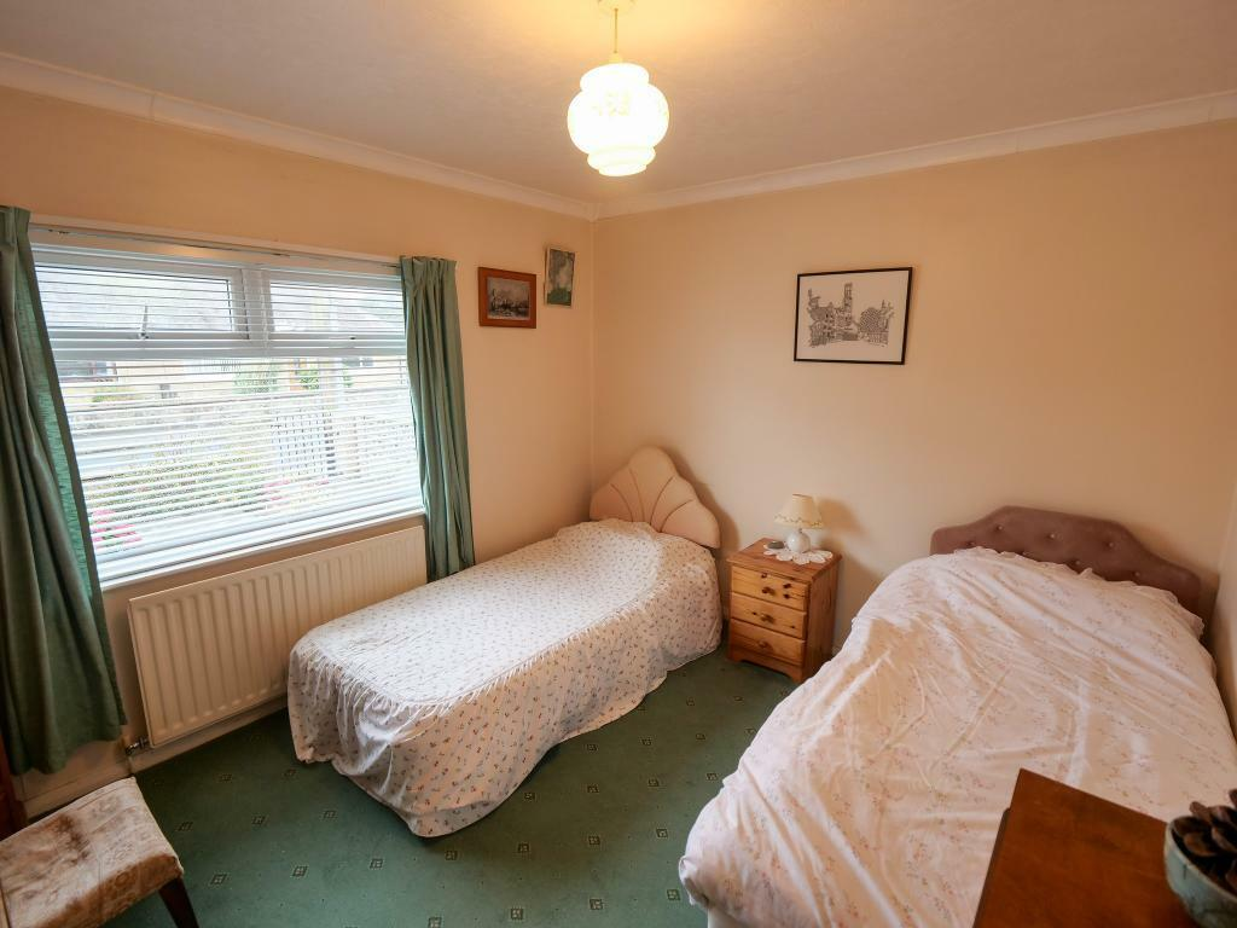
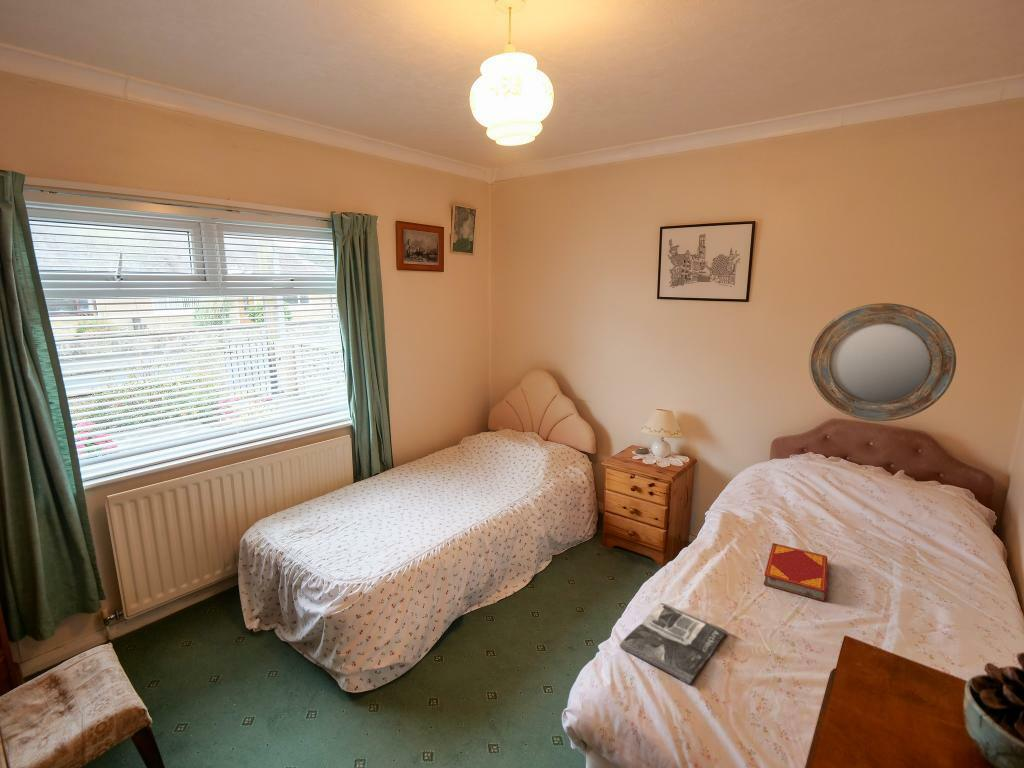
+ magazine (674, 637)
+ home mirror (877, 362)
+ hardback book (796, 569)
